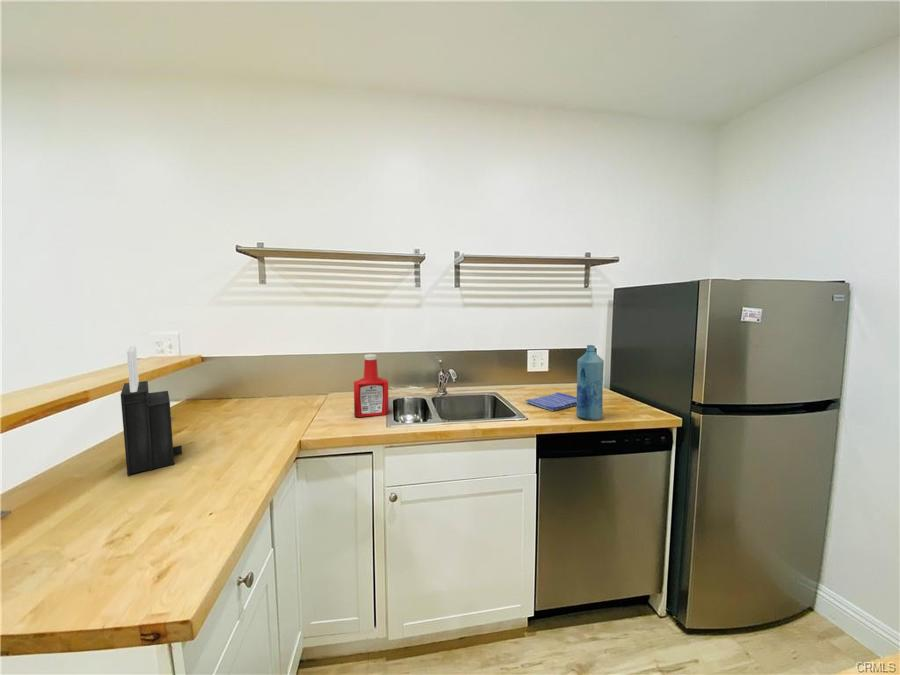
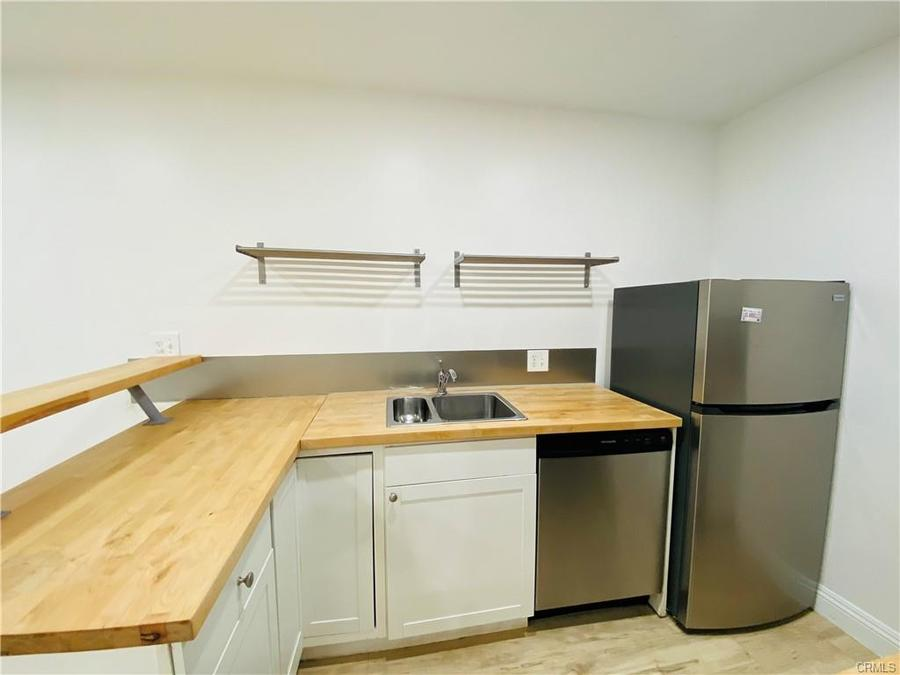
- knife block (152, 403)
- bottle (590, 381)
- soap bottle (371, 384)
- dish towel (555, 400)
